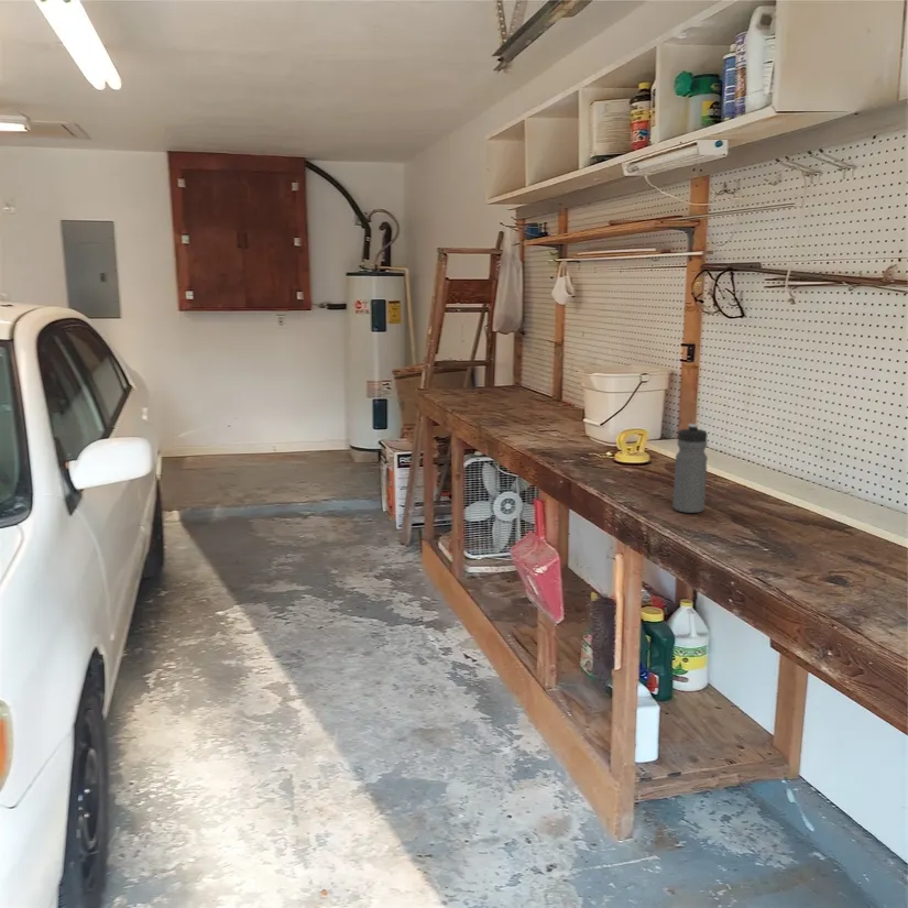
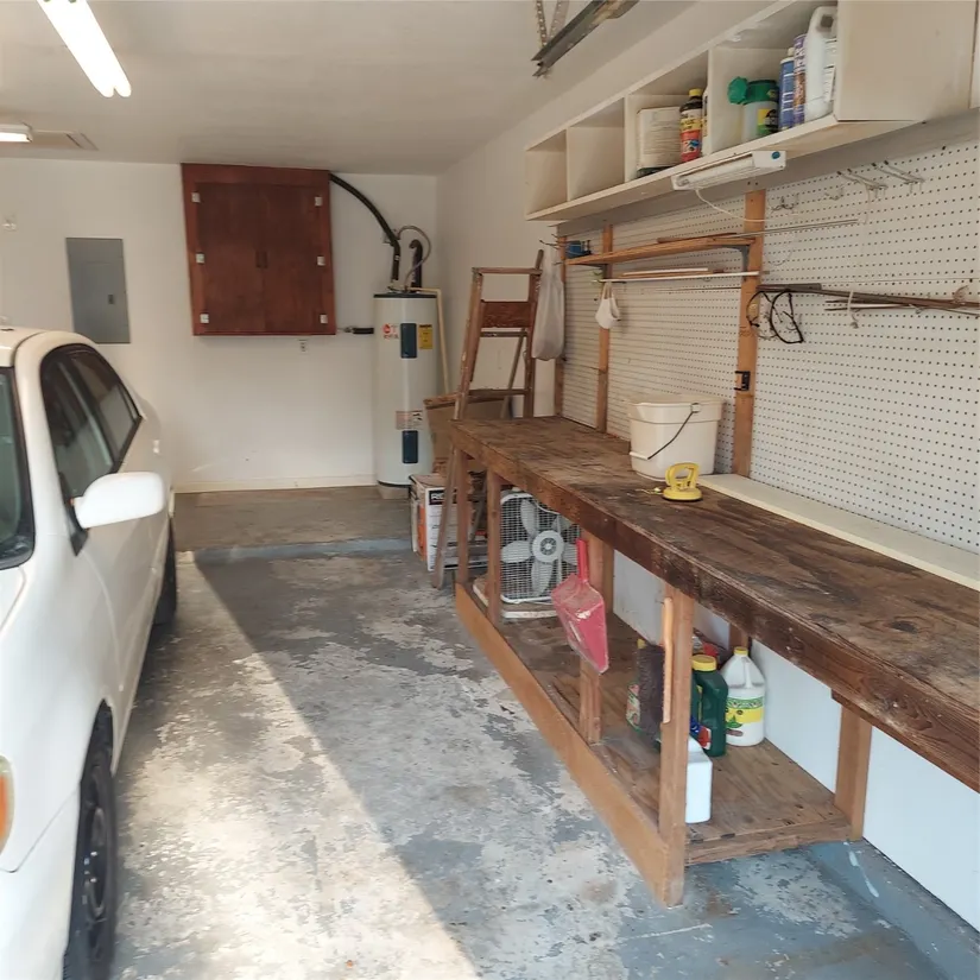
- water bottle (690, 467)
